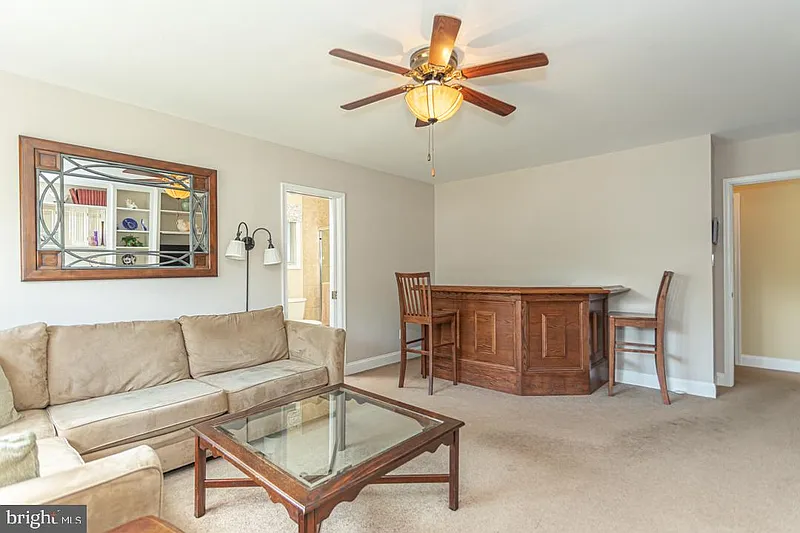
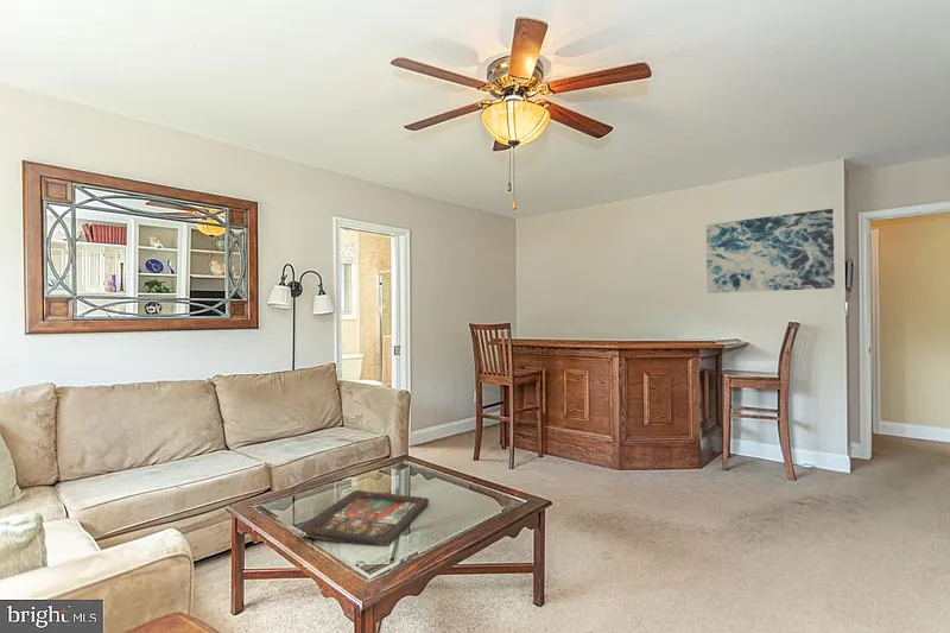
+ decorative tray (368, 515)
+ wall art (765, 254)
